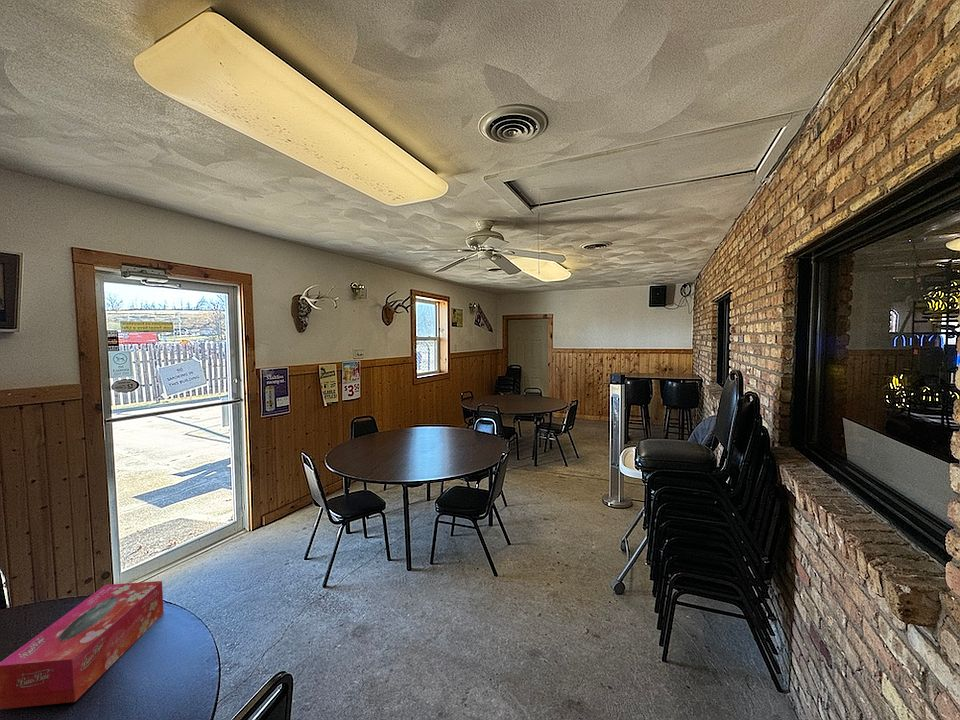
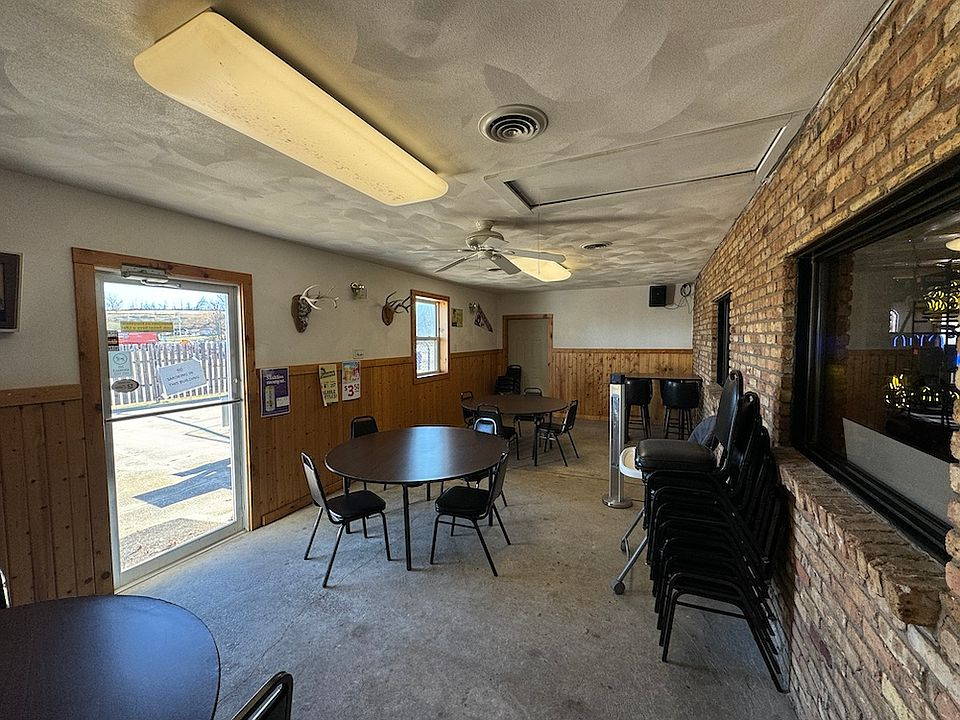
- tissue box (92, 635)
